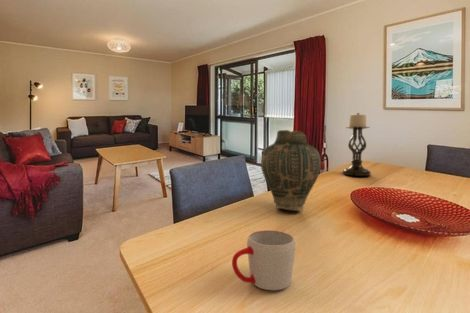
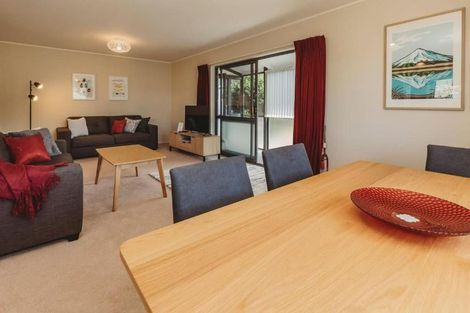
- candle holder (358, 144)
- mug (262, 261)
- vase (290, 170)
